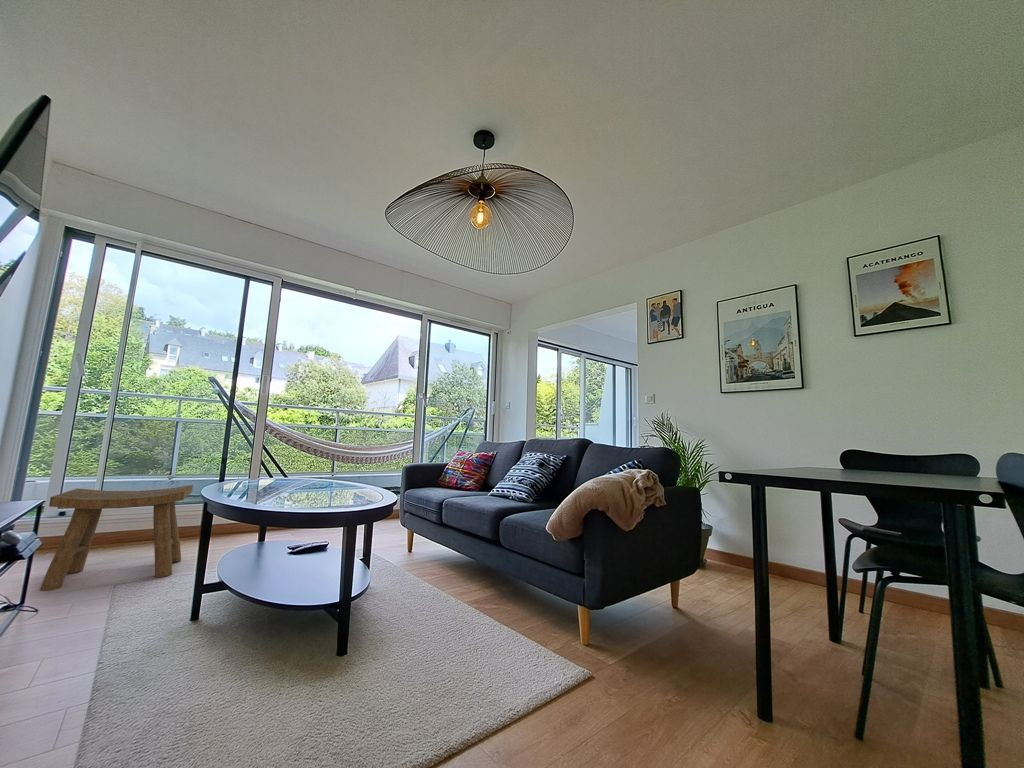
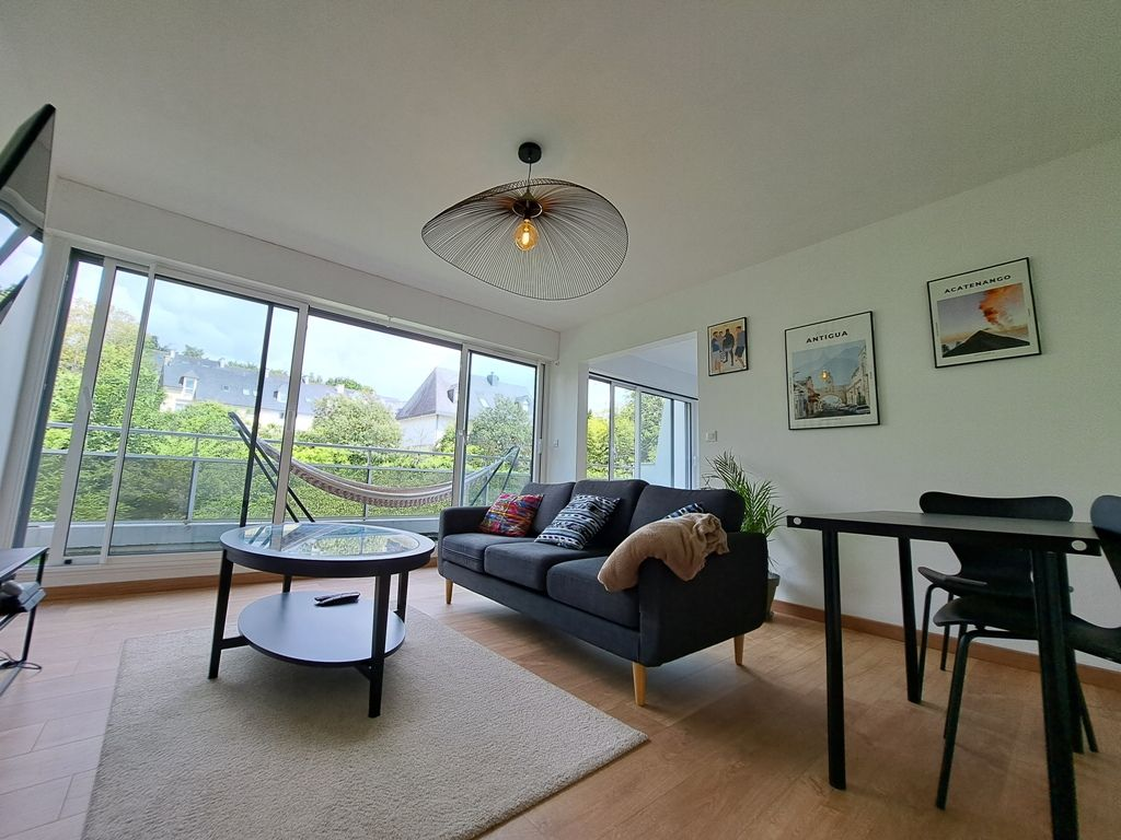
- stool (124, 507)
